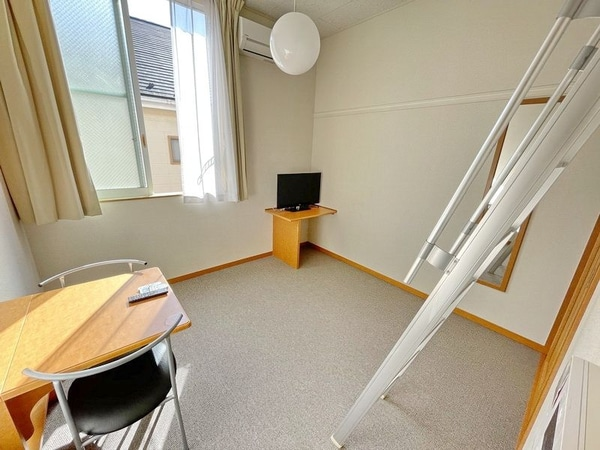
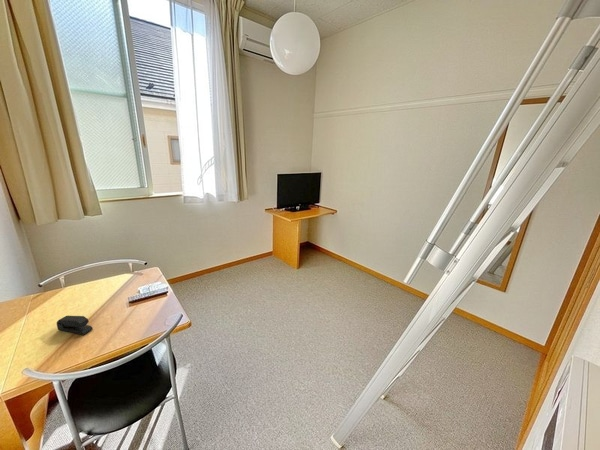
+ stapler (73, 323)
